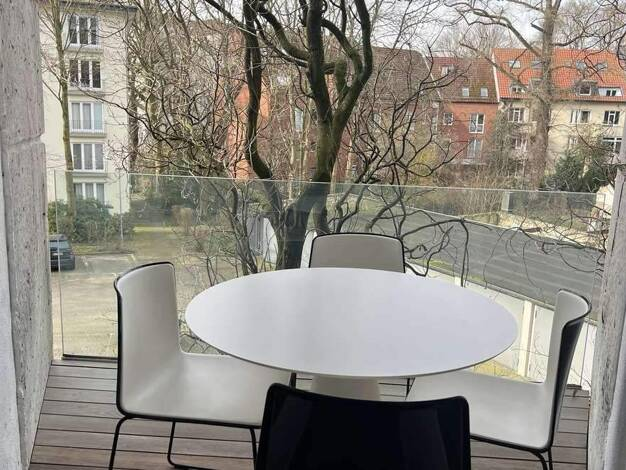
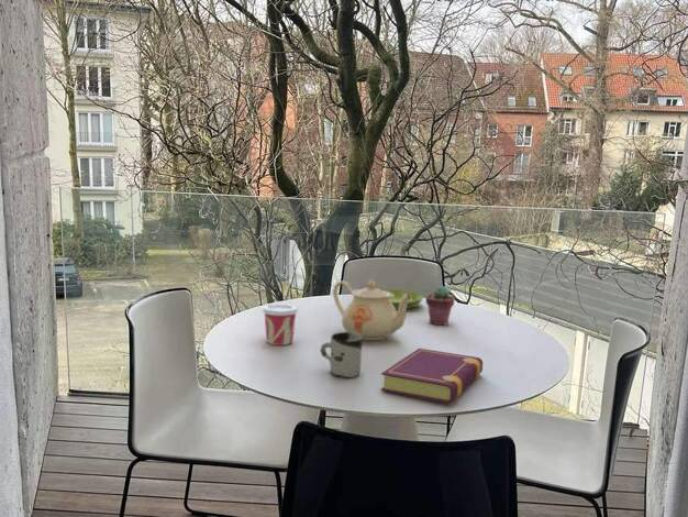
+ saucer (392, 299)
+ potted succulent (440, 304)
+ cup (341, 353)
+ cup (279, 323)
+ teapot (370, 307)
+ book (435, 372)
